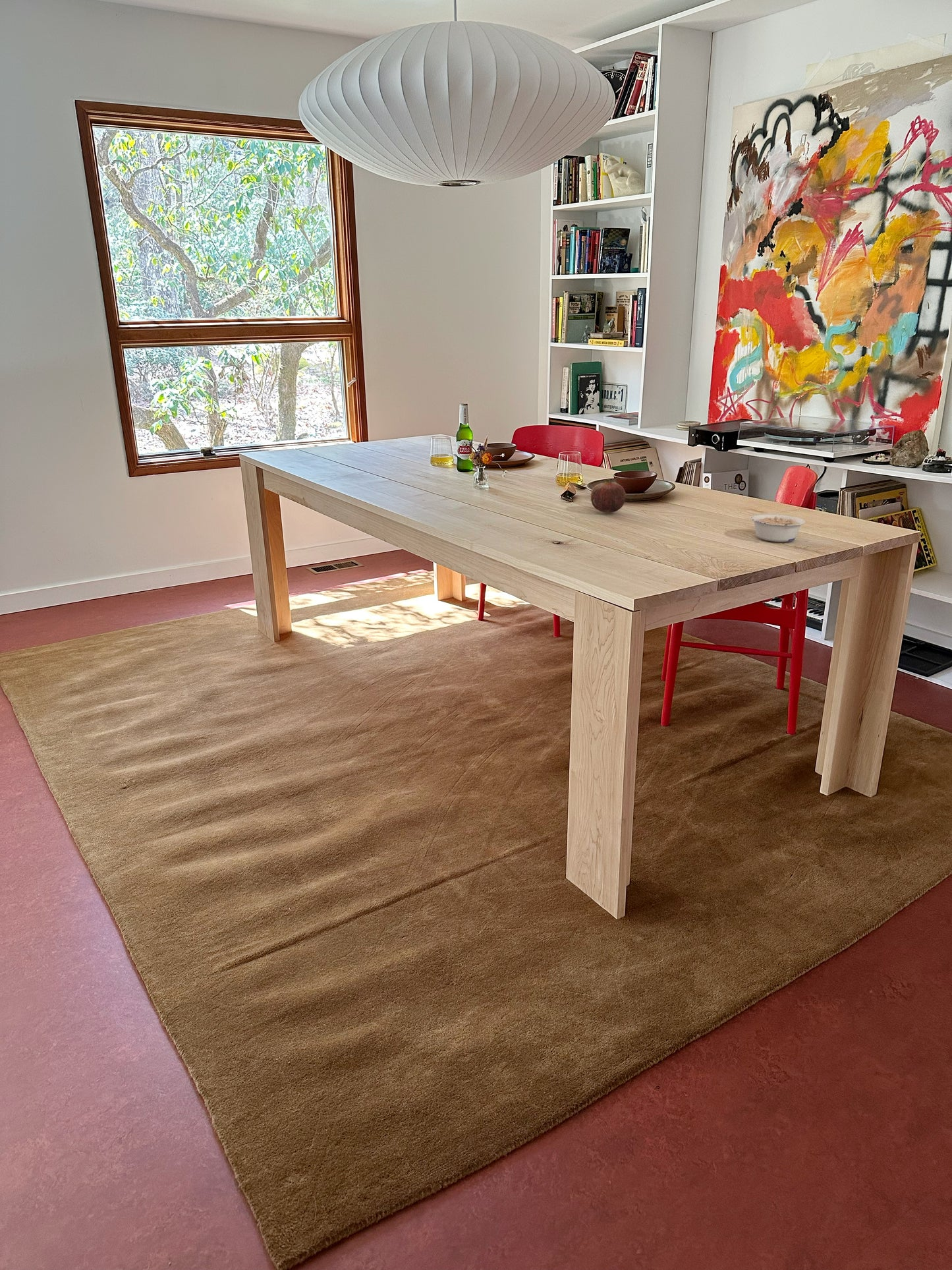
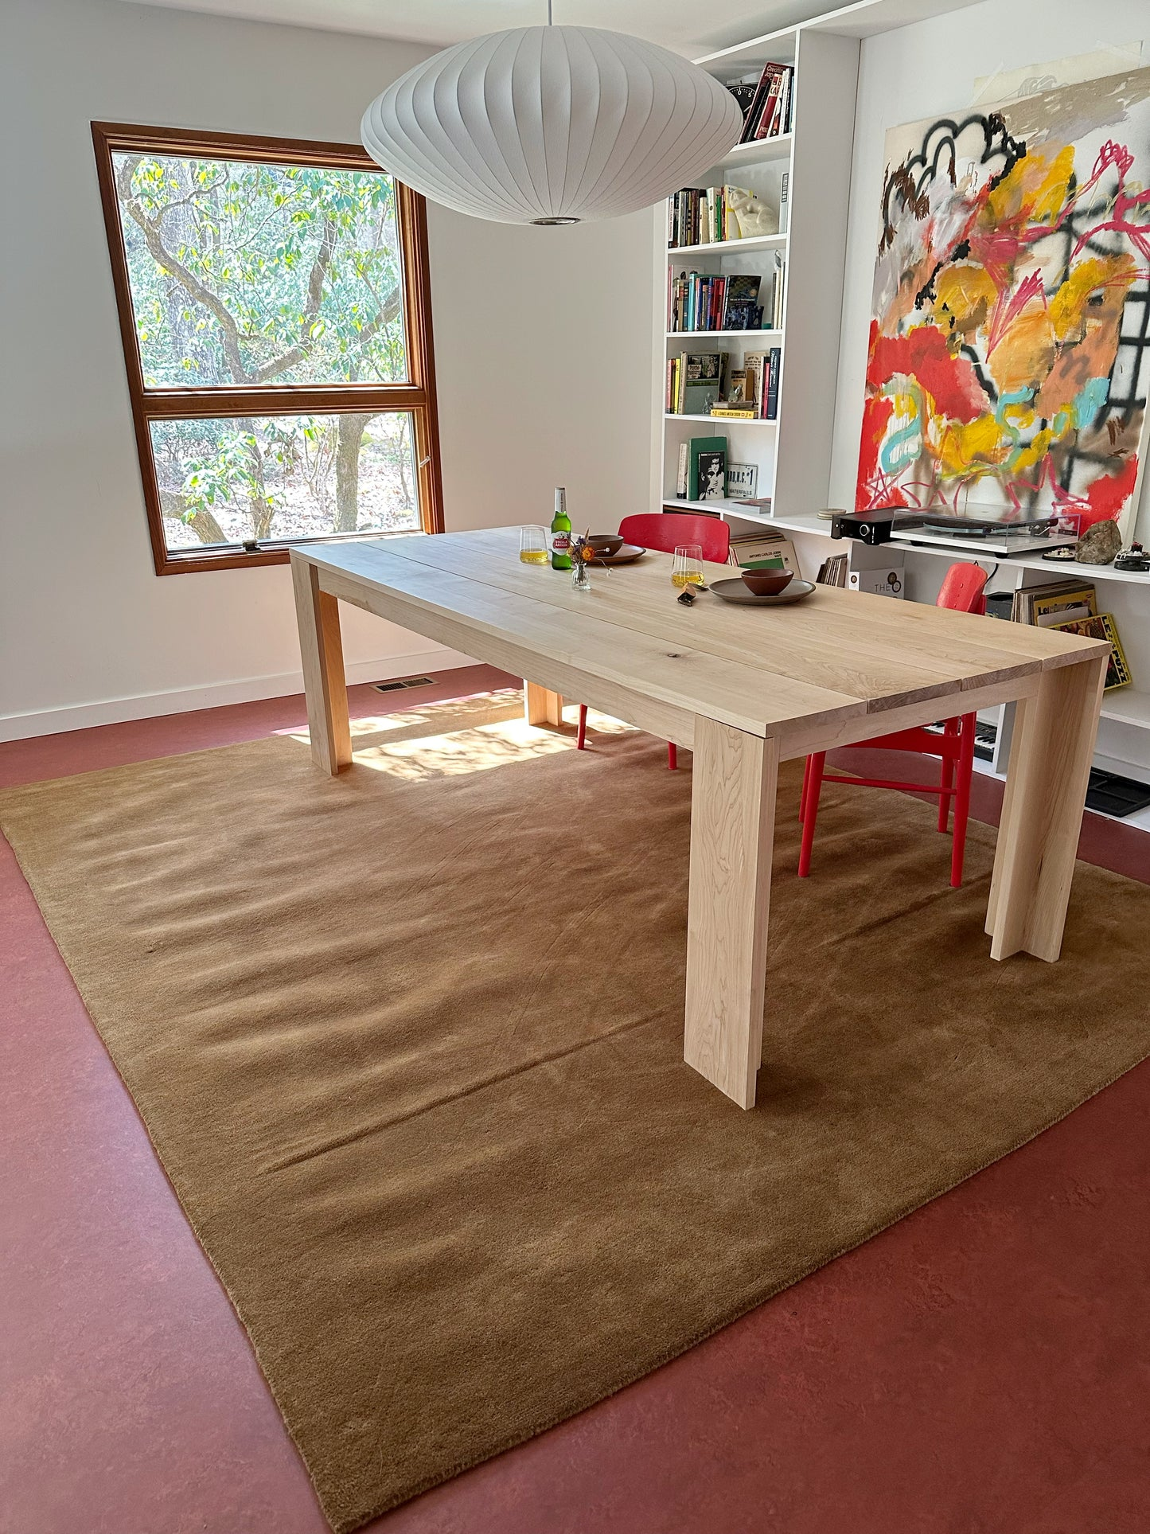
- fruit (607, 495)
- legume (778, 527)
